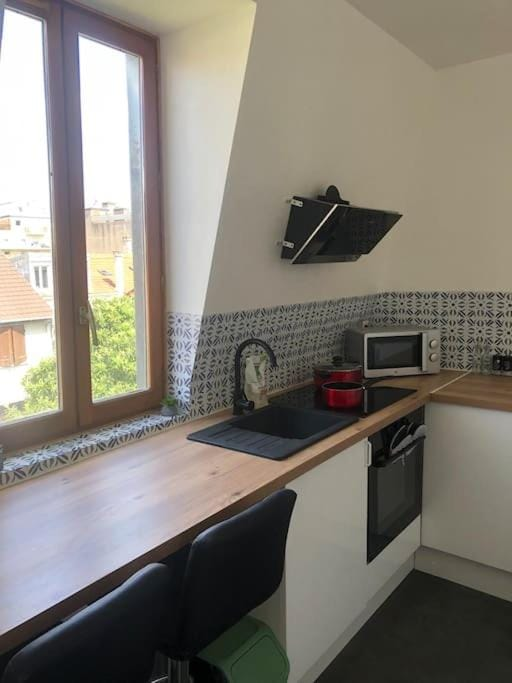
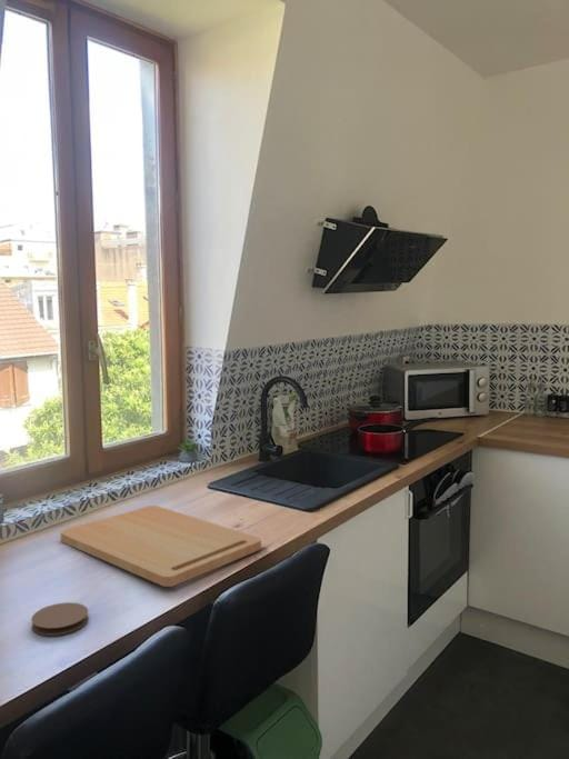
+ cutting board (159, 539)
+ coaster (60, 618)
